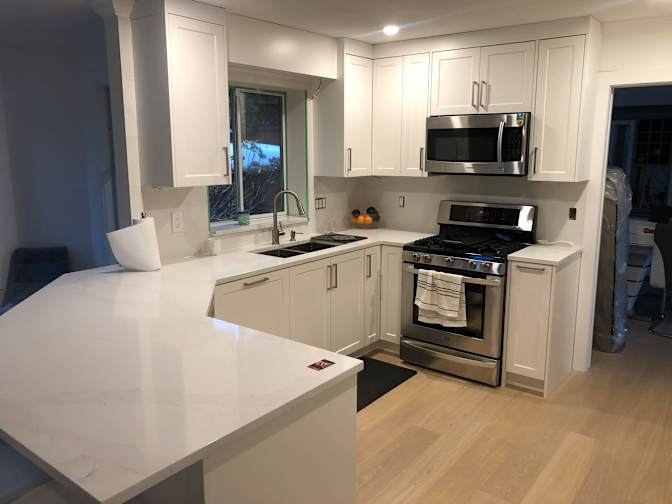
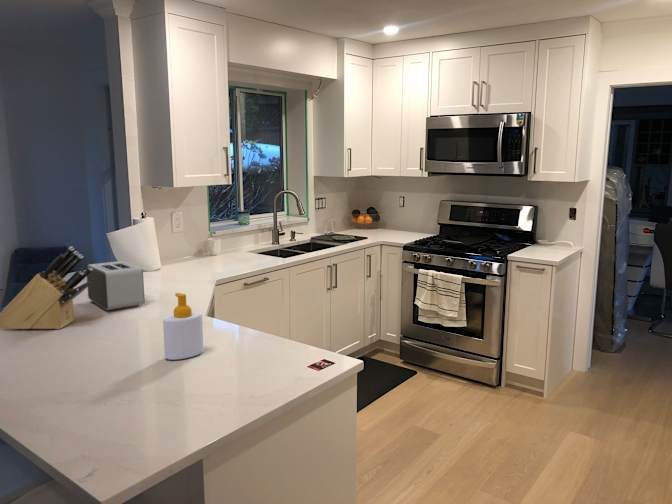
+ toaster (114, 284)
+ knife block (43, 287)
+ soap bottle (183, 325)
